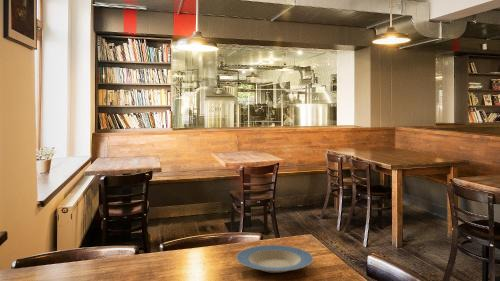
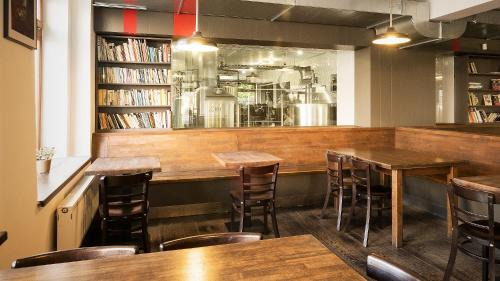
- plate (274, 261)
